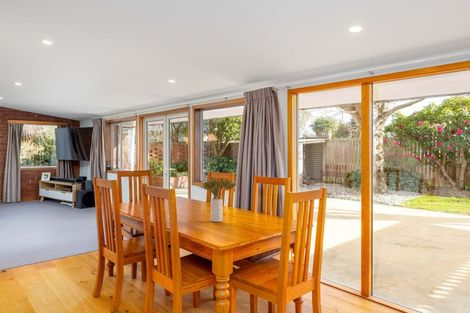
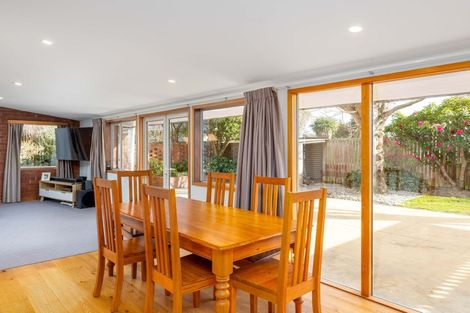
- flower bouquet (217, 198)
